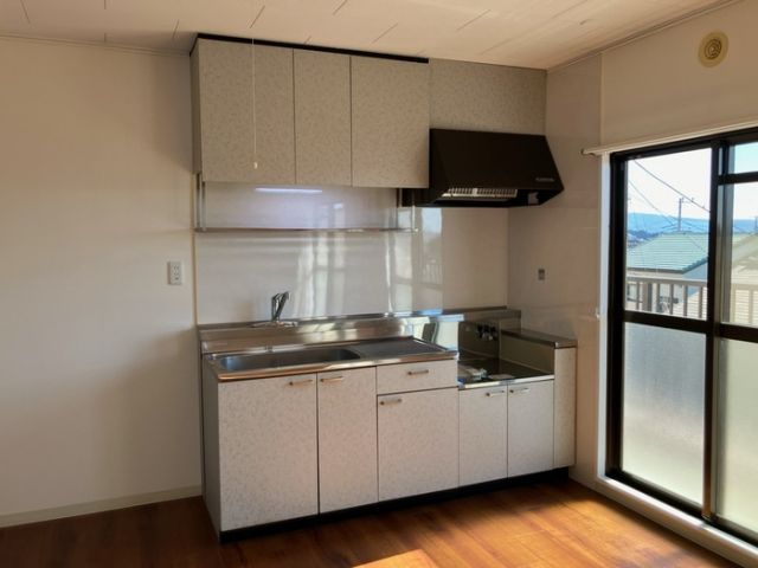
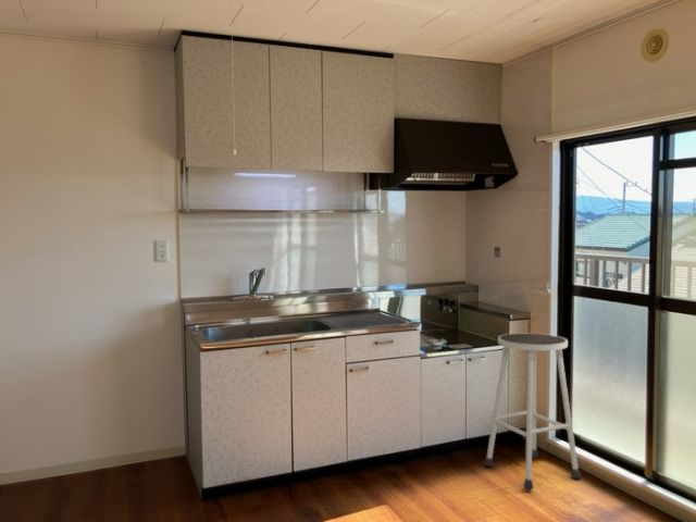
+ stool (531, 406)
